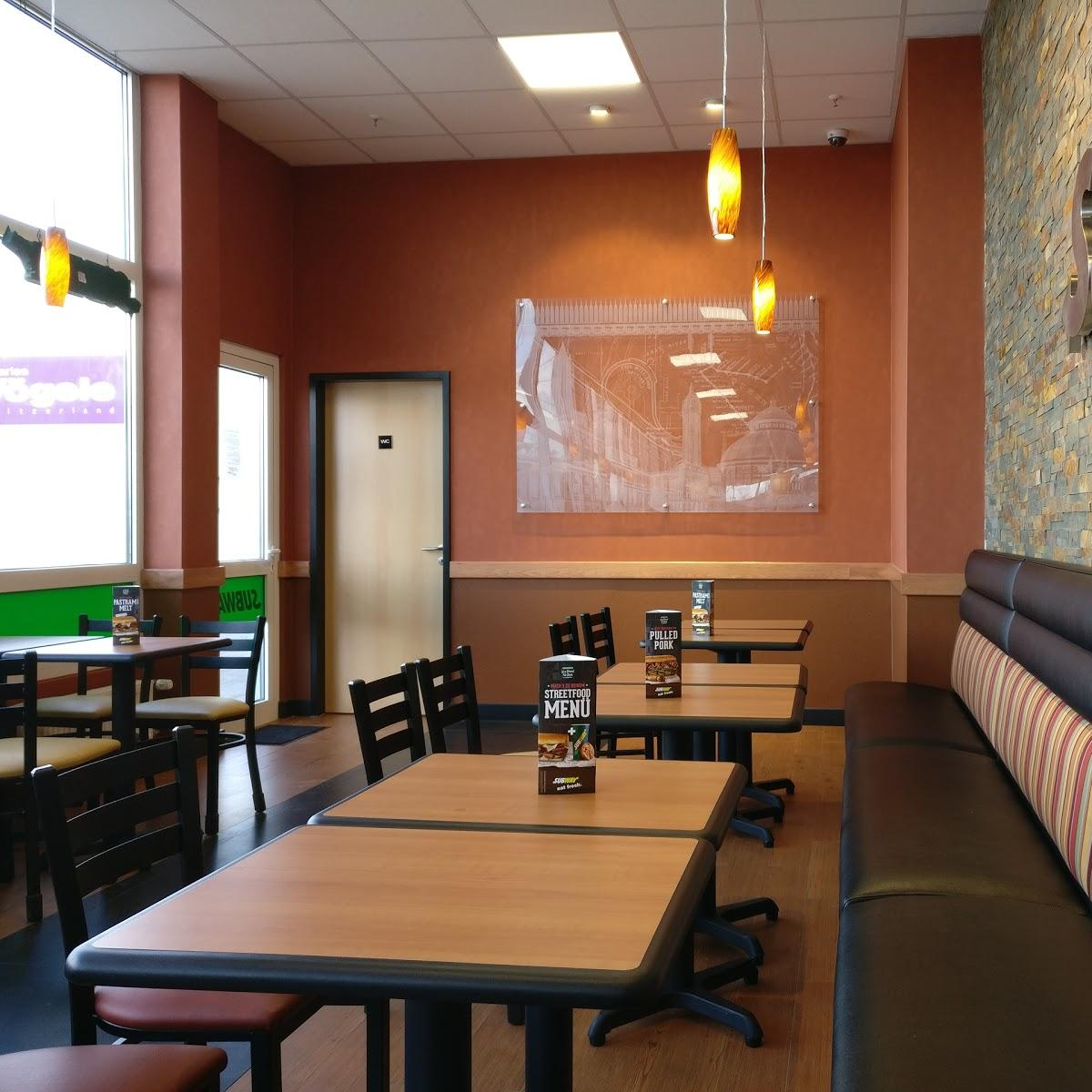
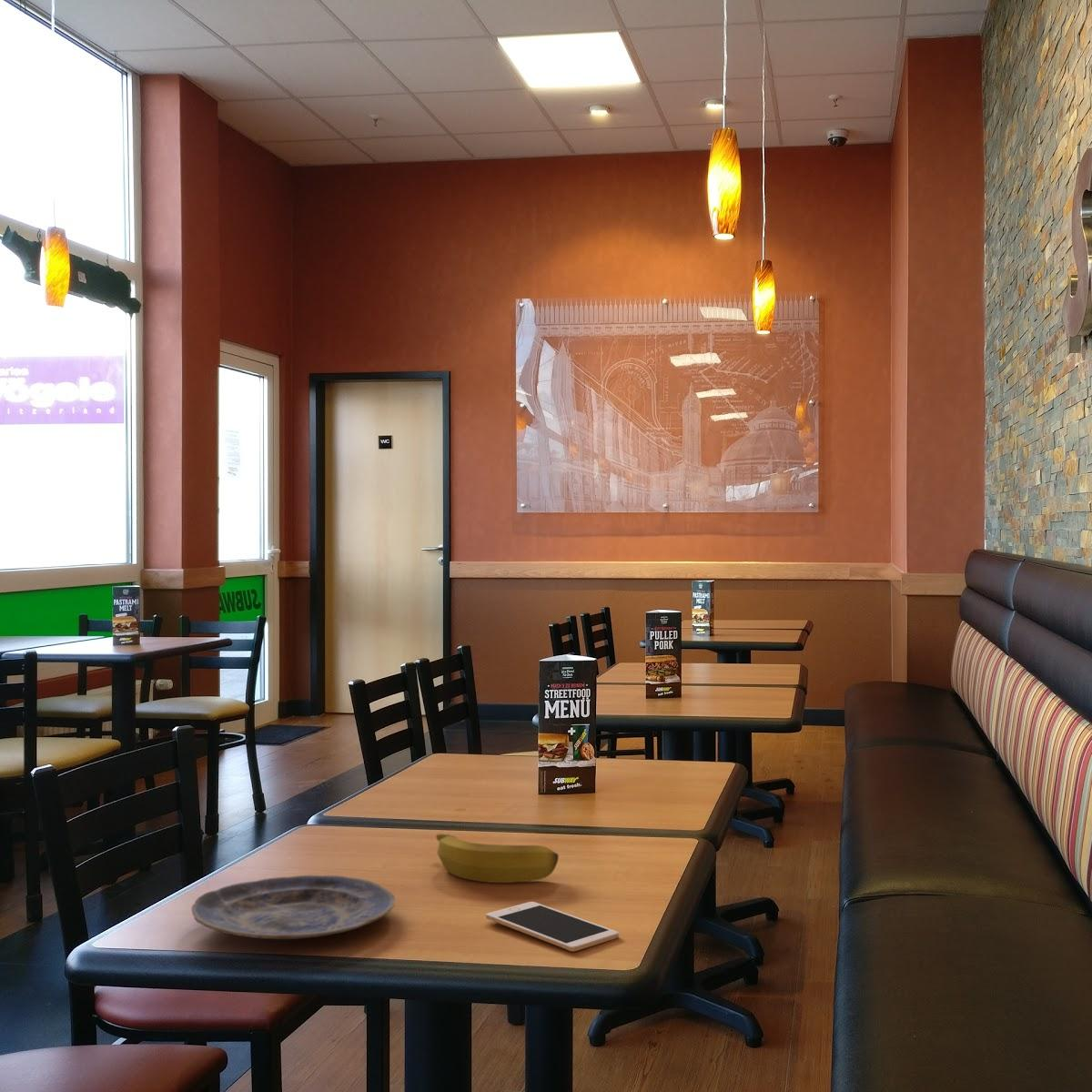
+ cell phone (551, 925)
+ plate (294, 911)
+ banana (492, 852)
